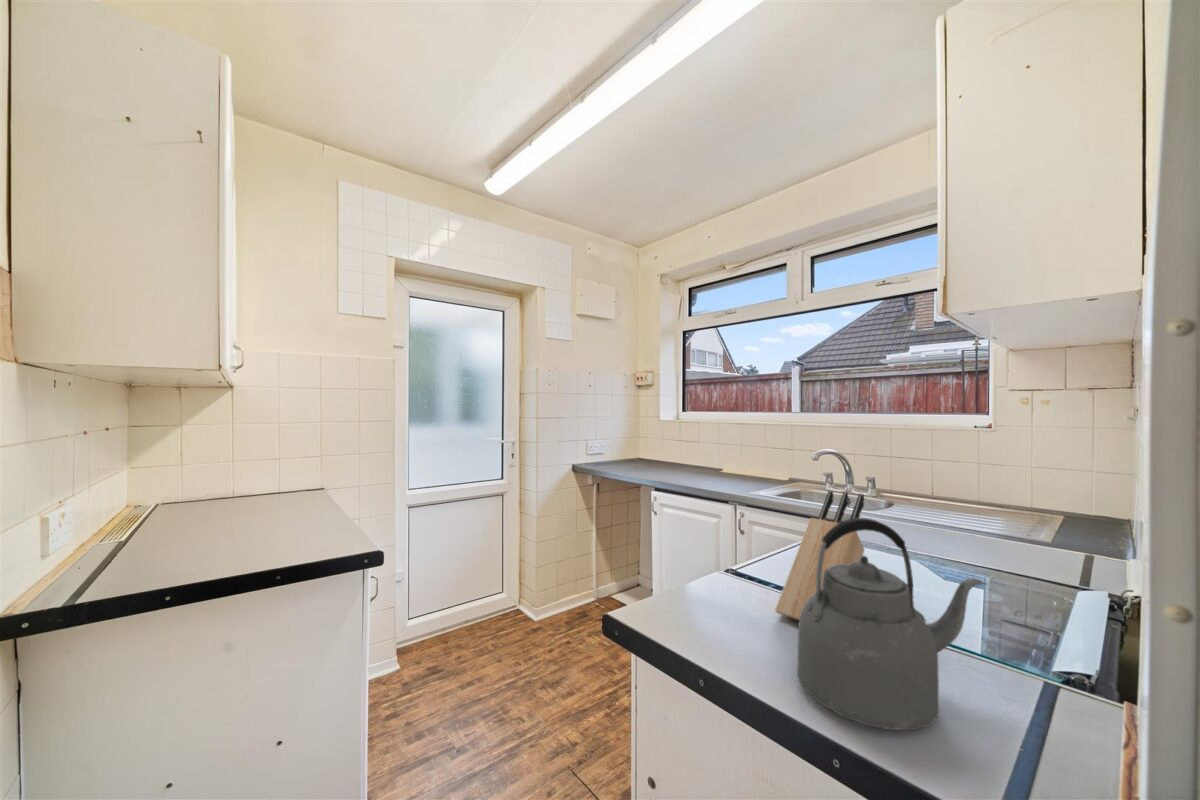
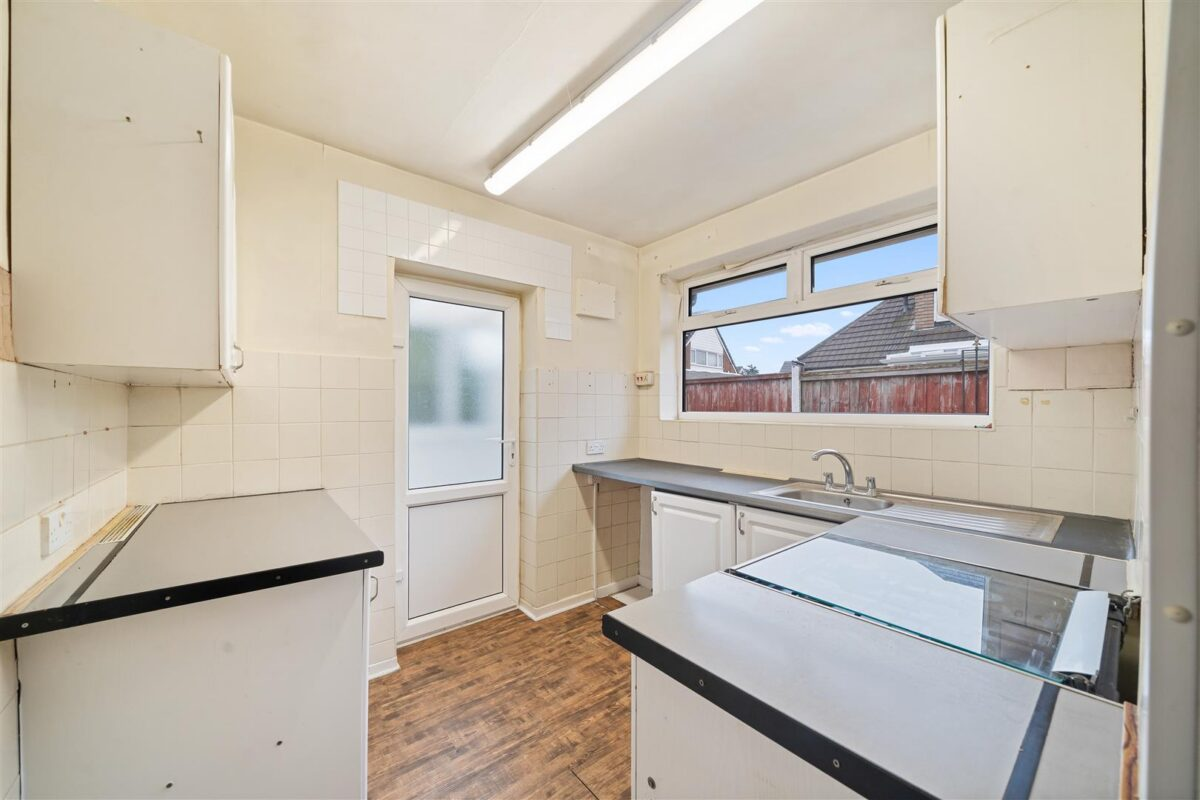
- knife block (825, 550)
- kettle (893, 605)
